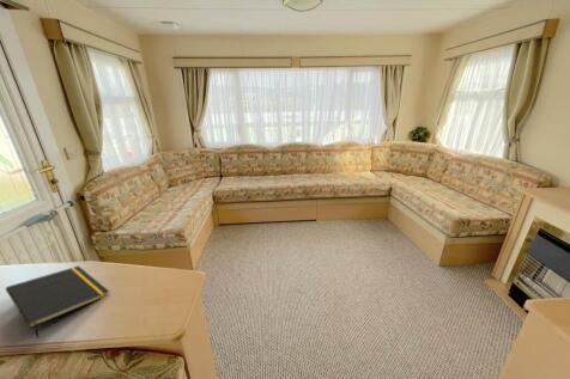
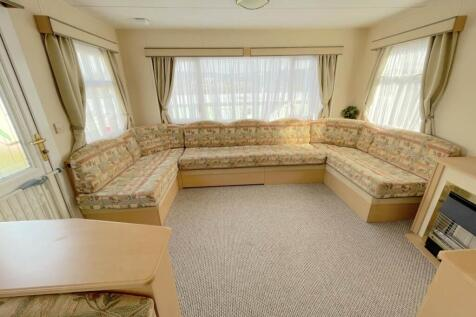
- notepad (57, 291)
